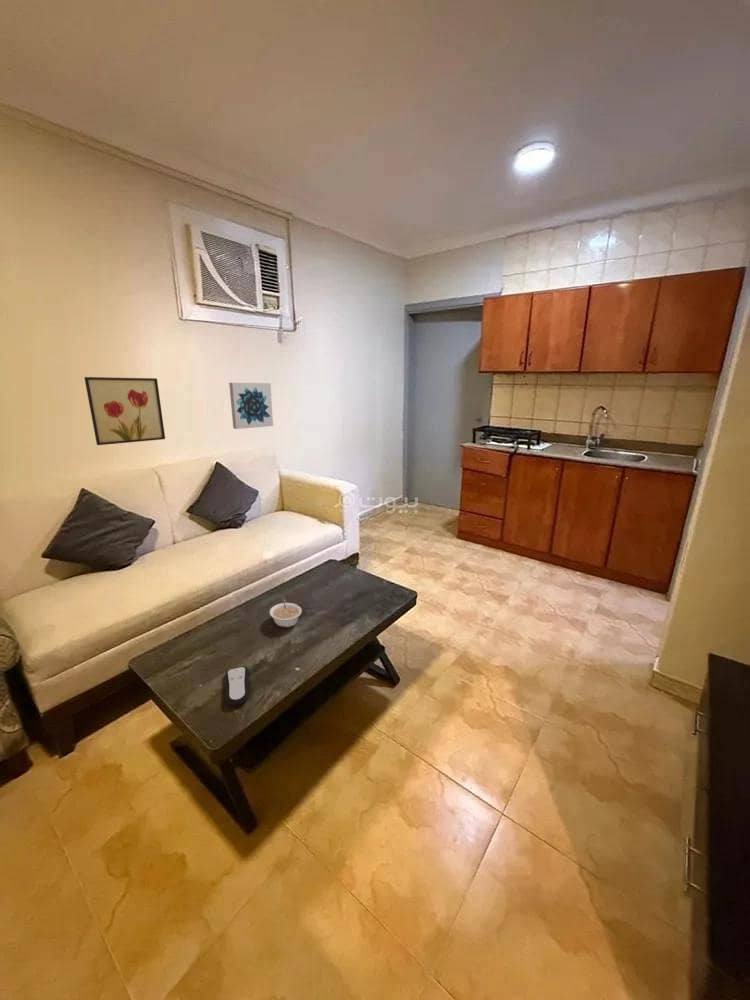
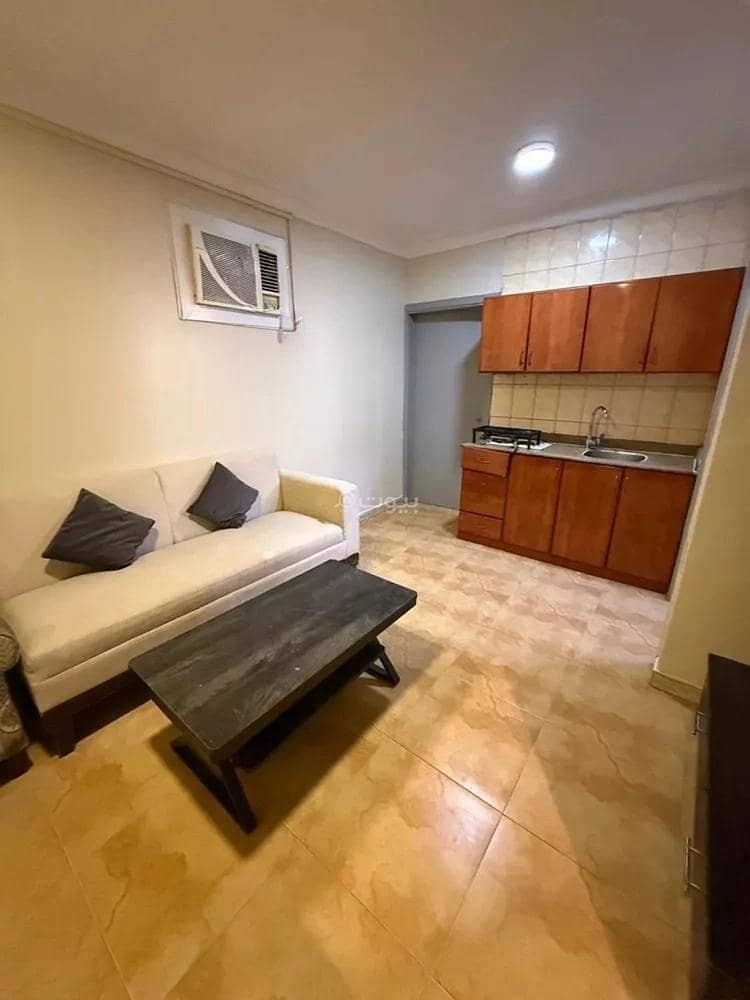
- wall art (252, 405)
- remote control (237, 684)
- legume (285, 614)
- wall art (127, 410)
